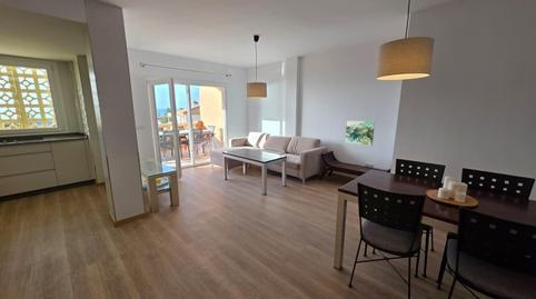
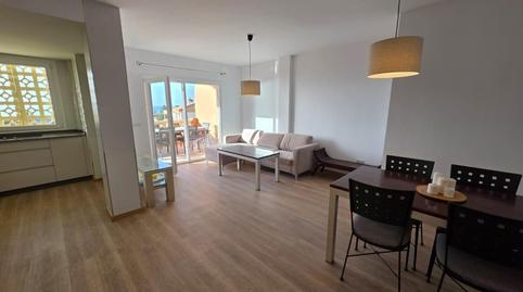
- wall art (359, 132)
